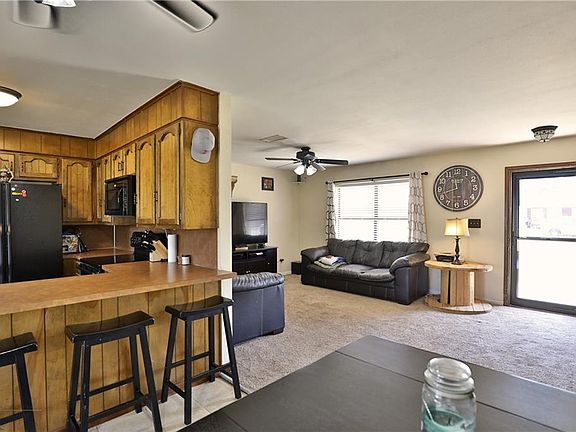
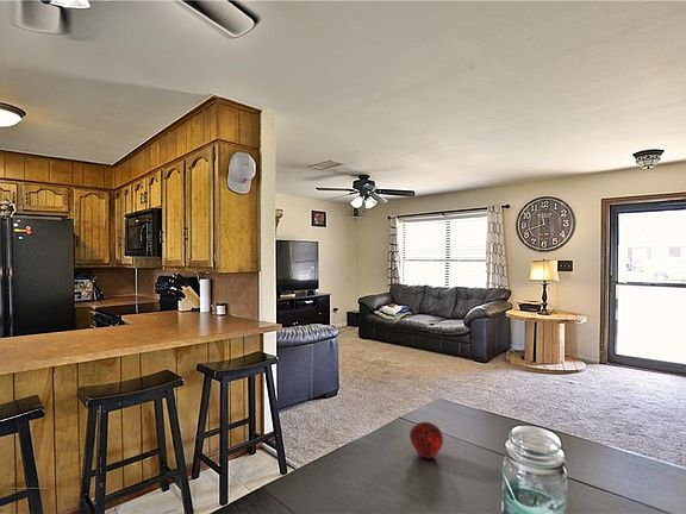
+ apple (425, 439)
